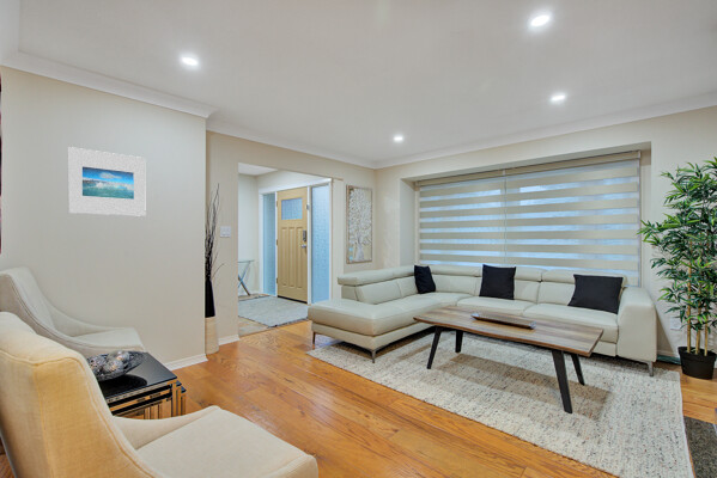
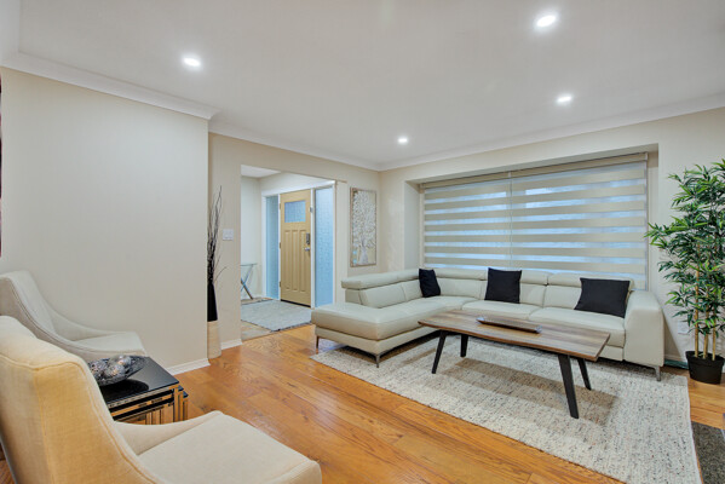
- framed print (109, 183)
